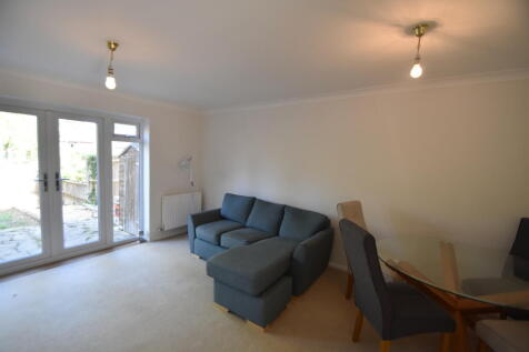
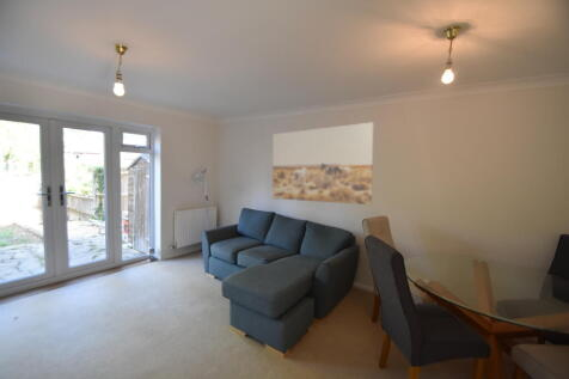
+ wall art (317, 165)
